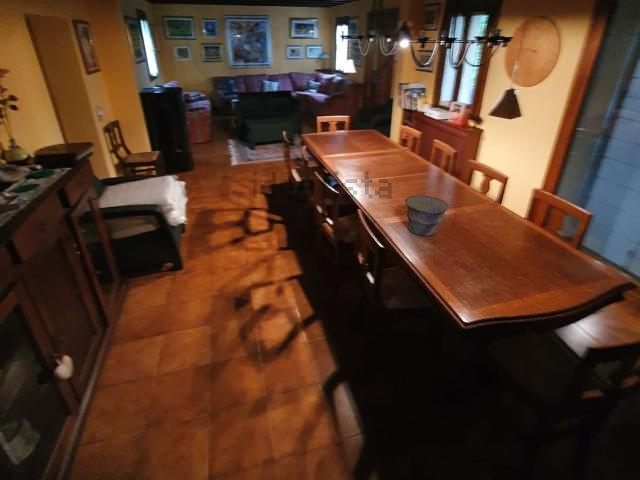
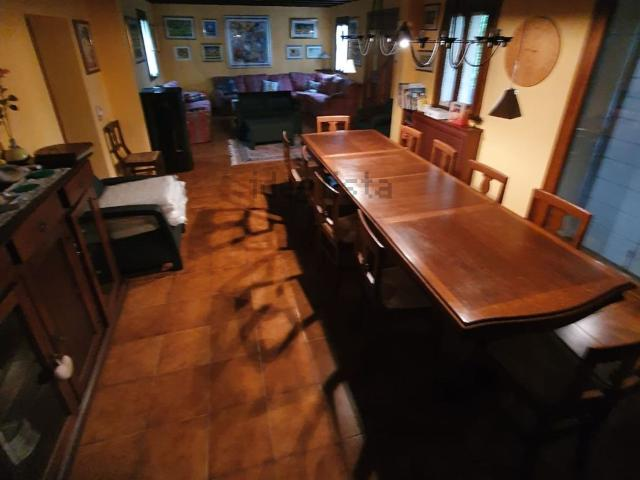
- bowl (424, 216)
